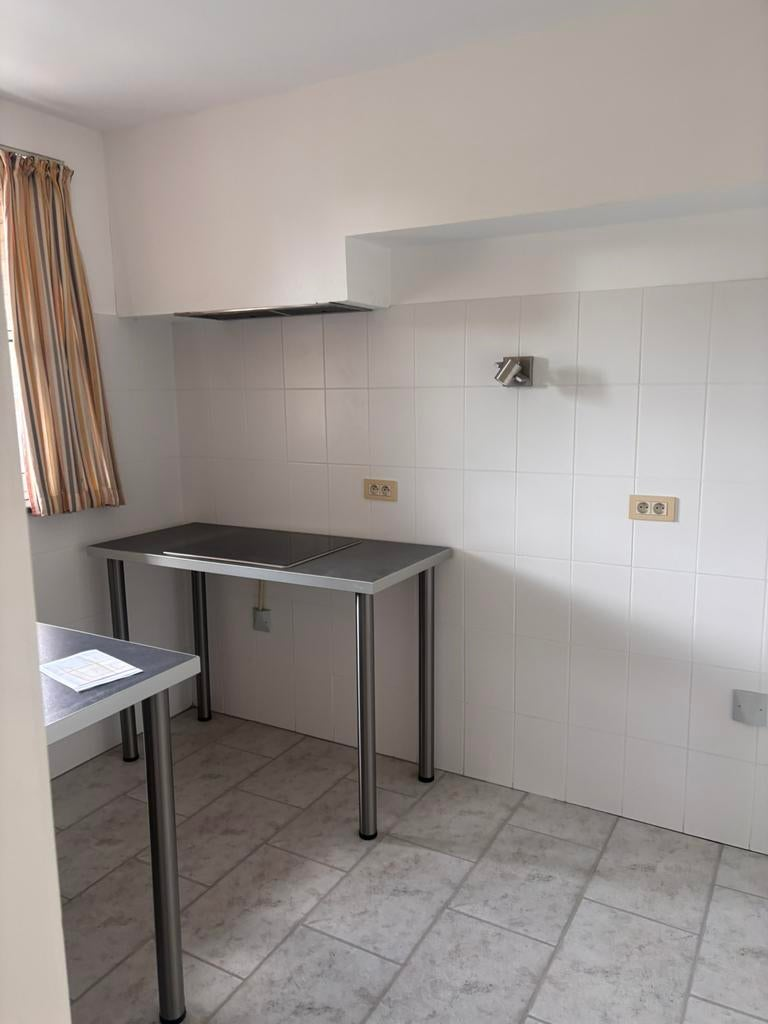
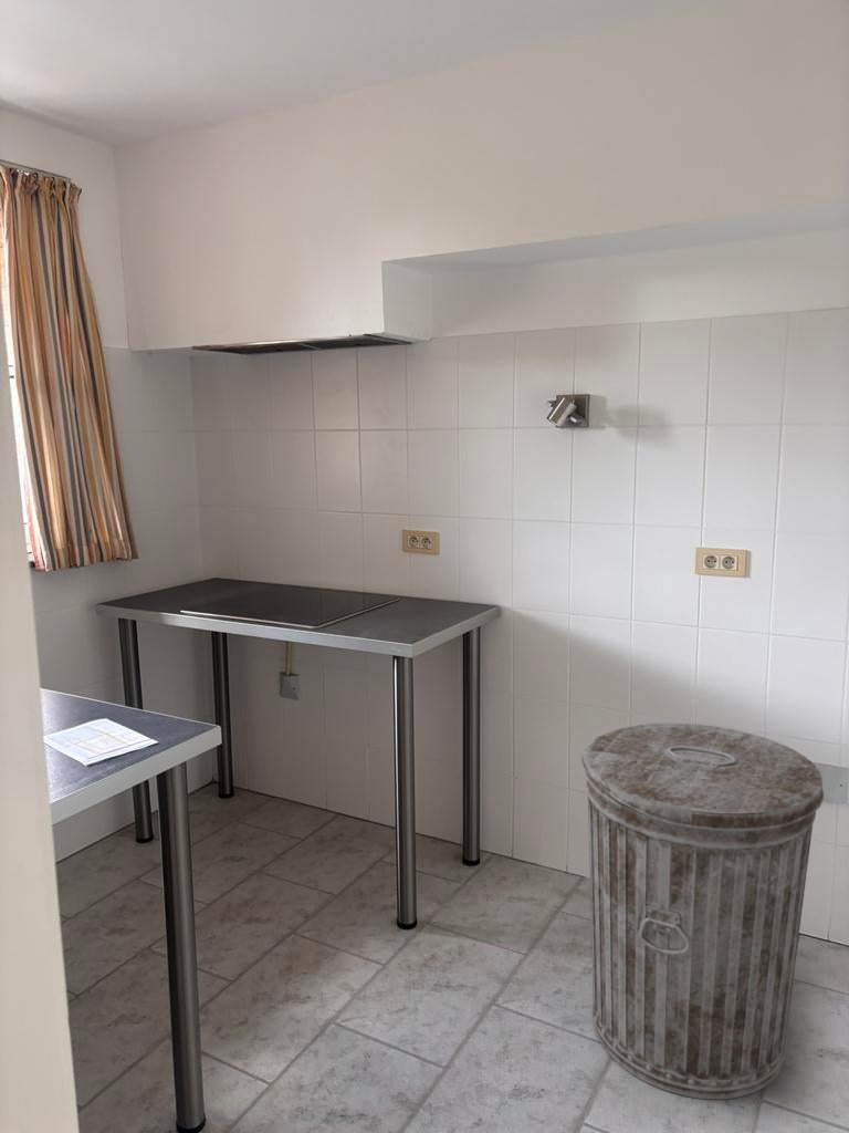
+ trash can (692, 896)
